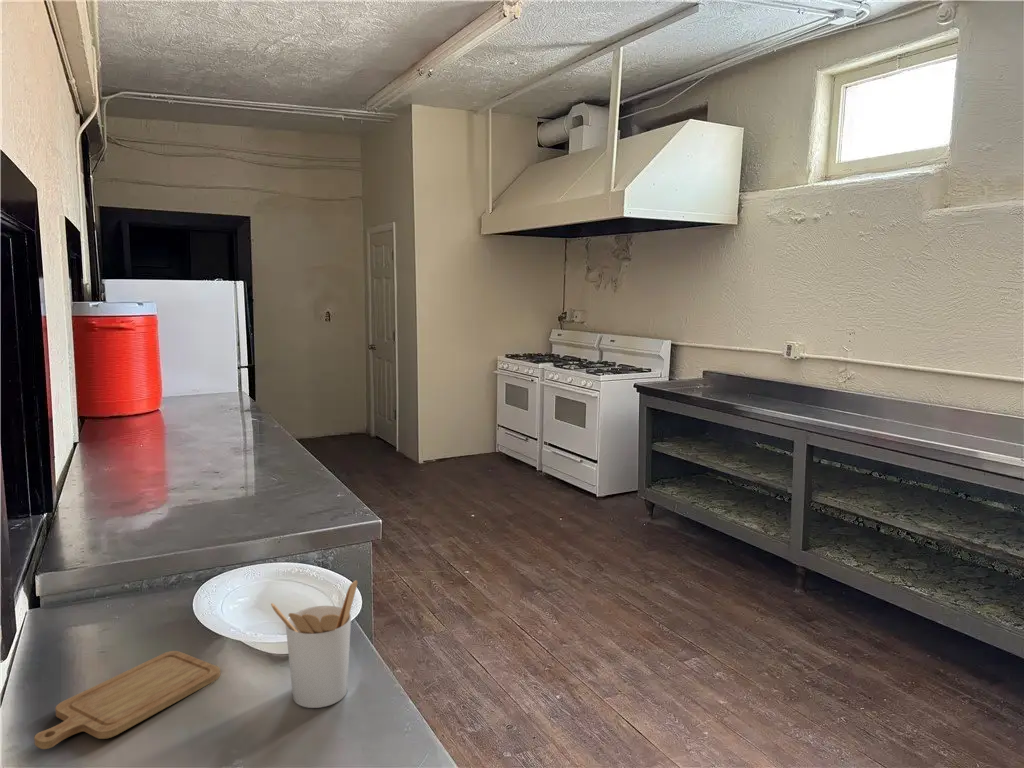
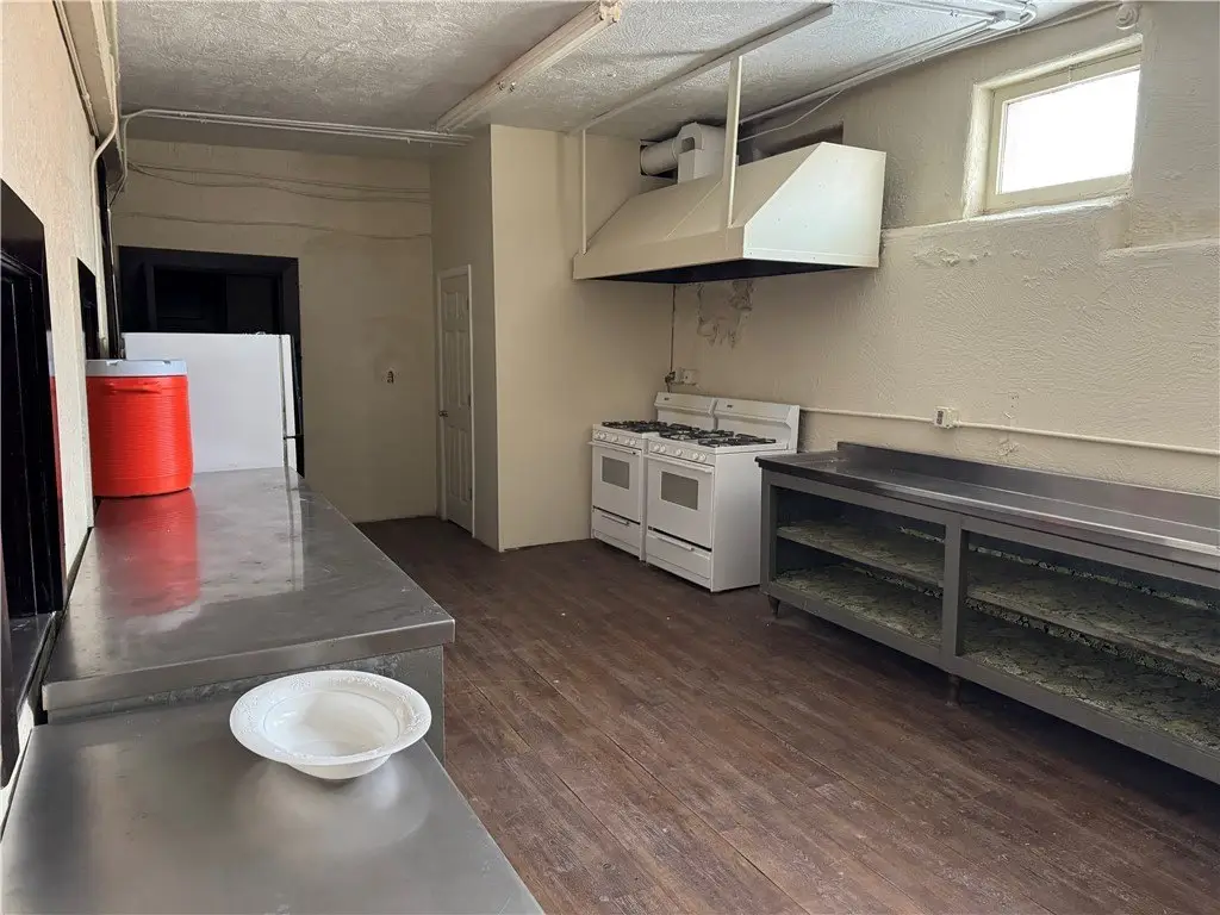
- utensil holder (318, 646)
- chopping board (126, 698)
